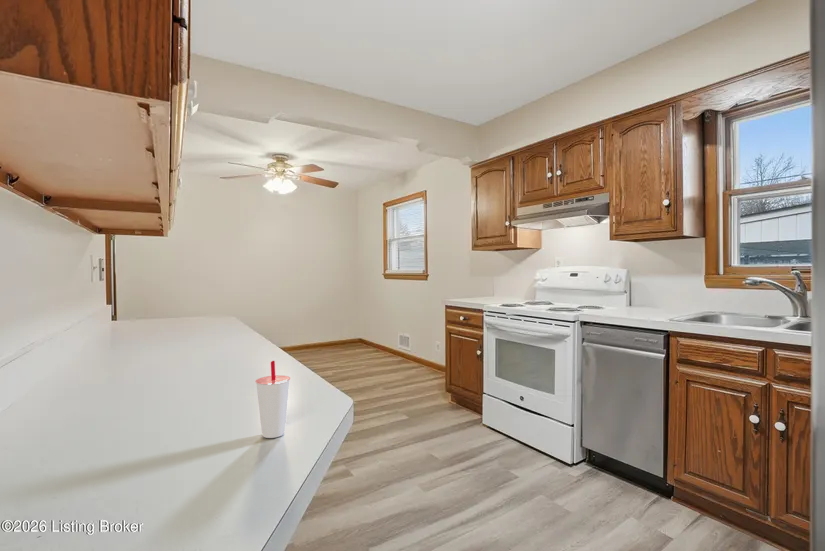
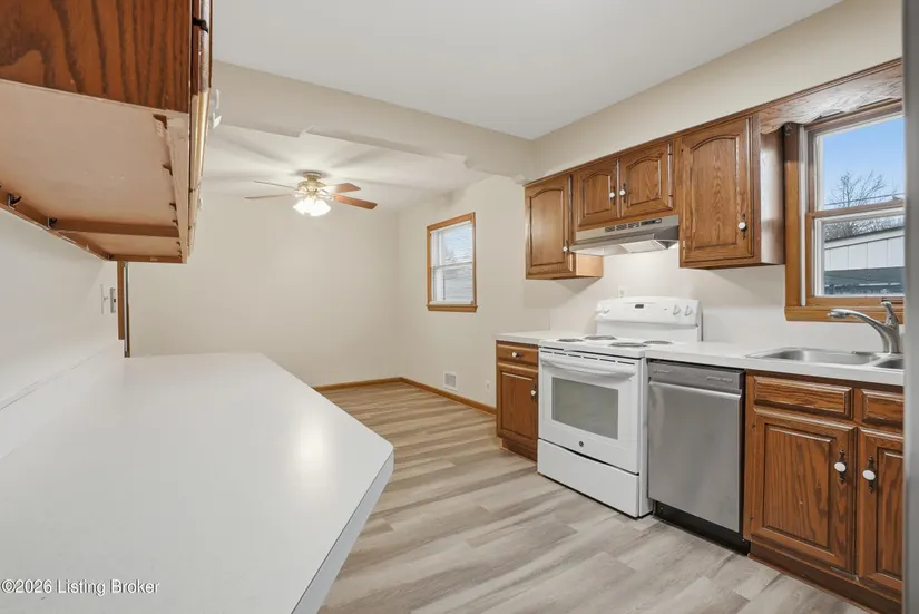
- cup (273, 397)
